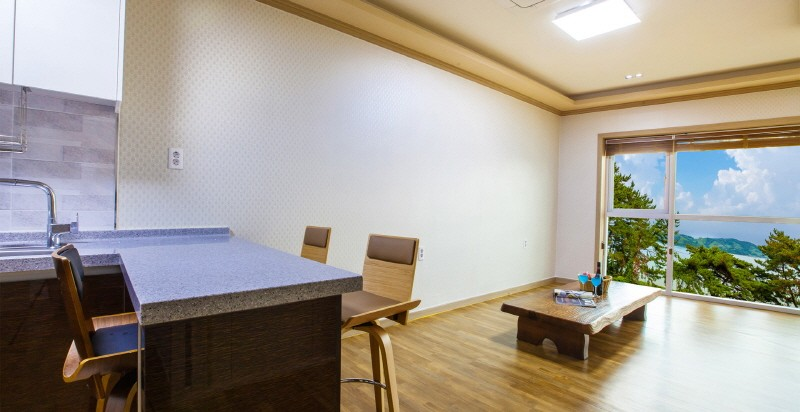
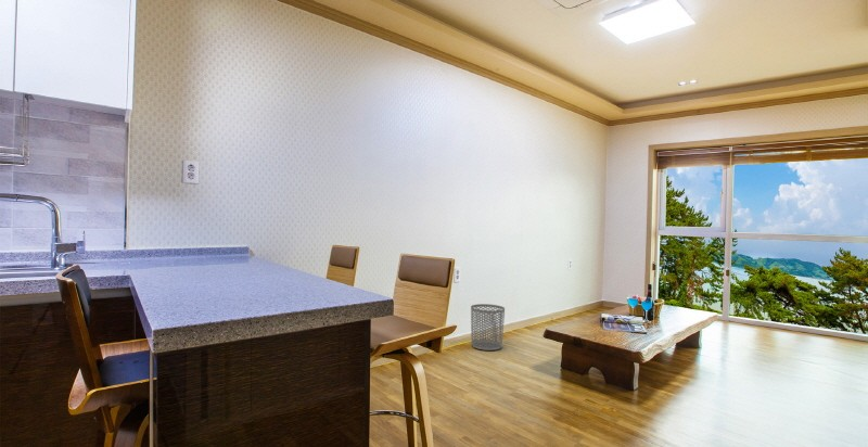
+ waste bin (487, 327)
